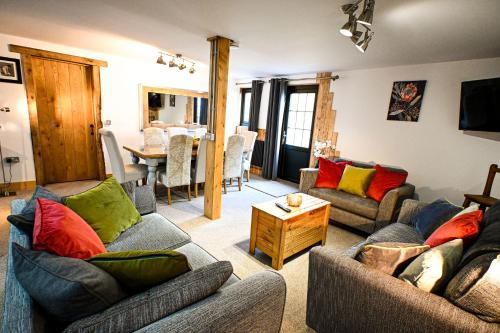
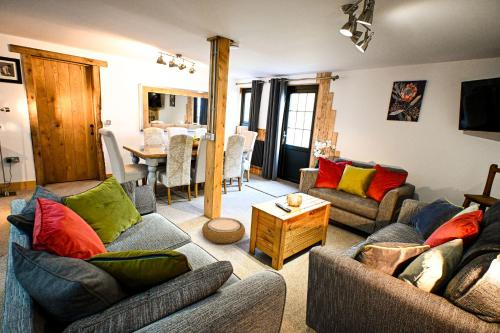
+ woven basket (223, 228)
